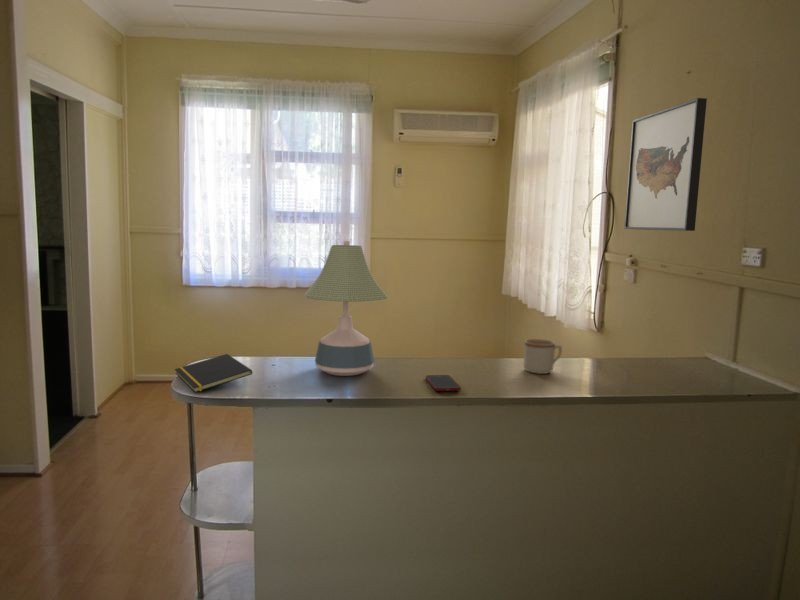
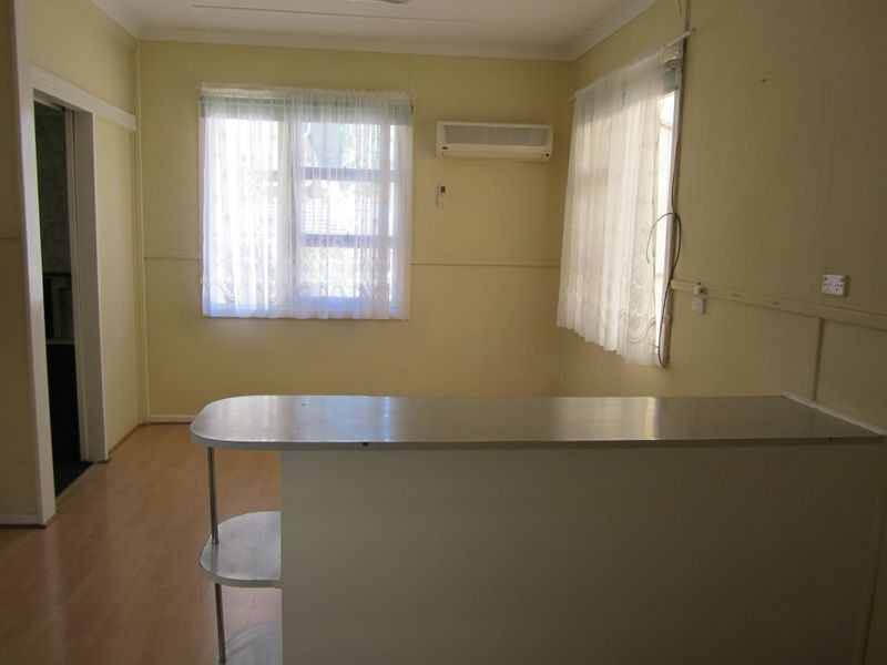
- notepad (212, 371)
- desk lamp (345, 306)
- mug (543, 356)
- wall art (661, 170)
- cell phone (442, 382)
